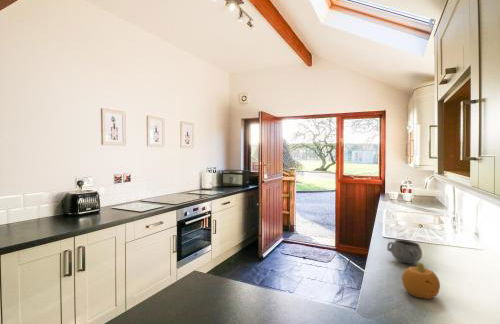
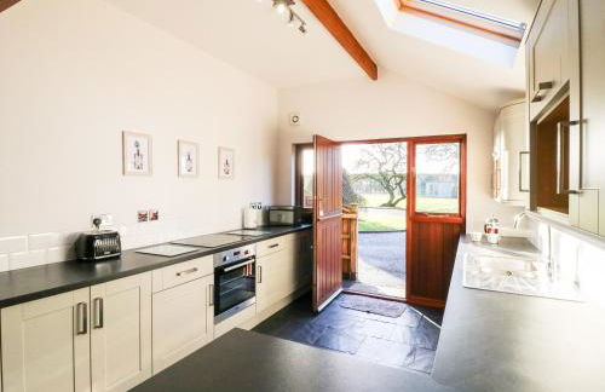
- fruit (420, 278)
- decorative bowl (404, 252)
